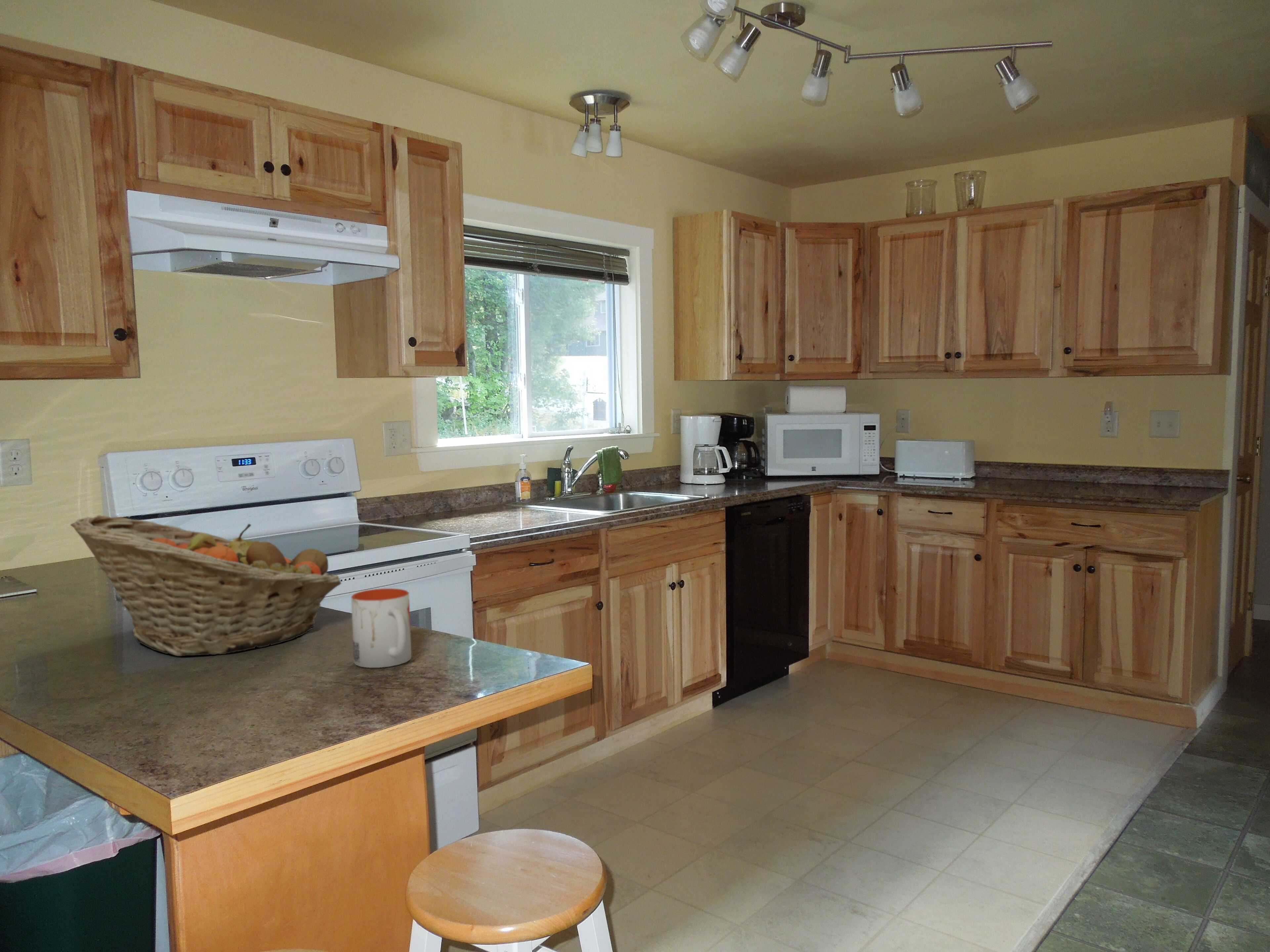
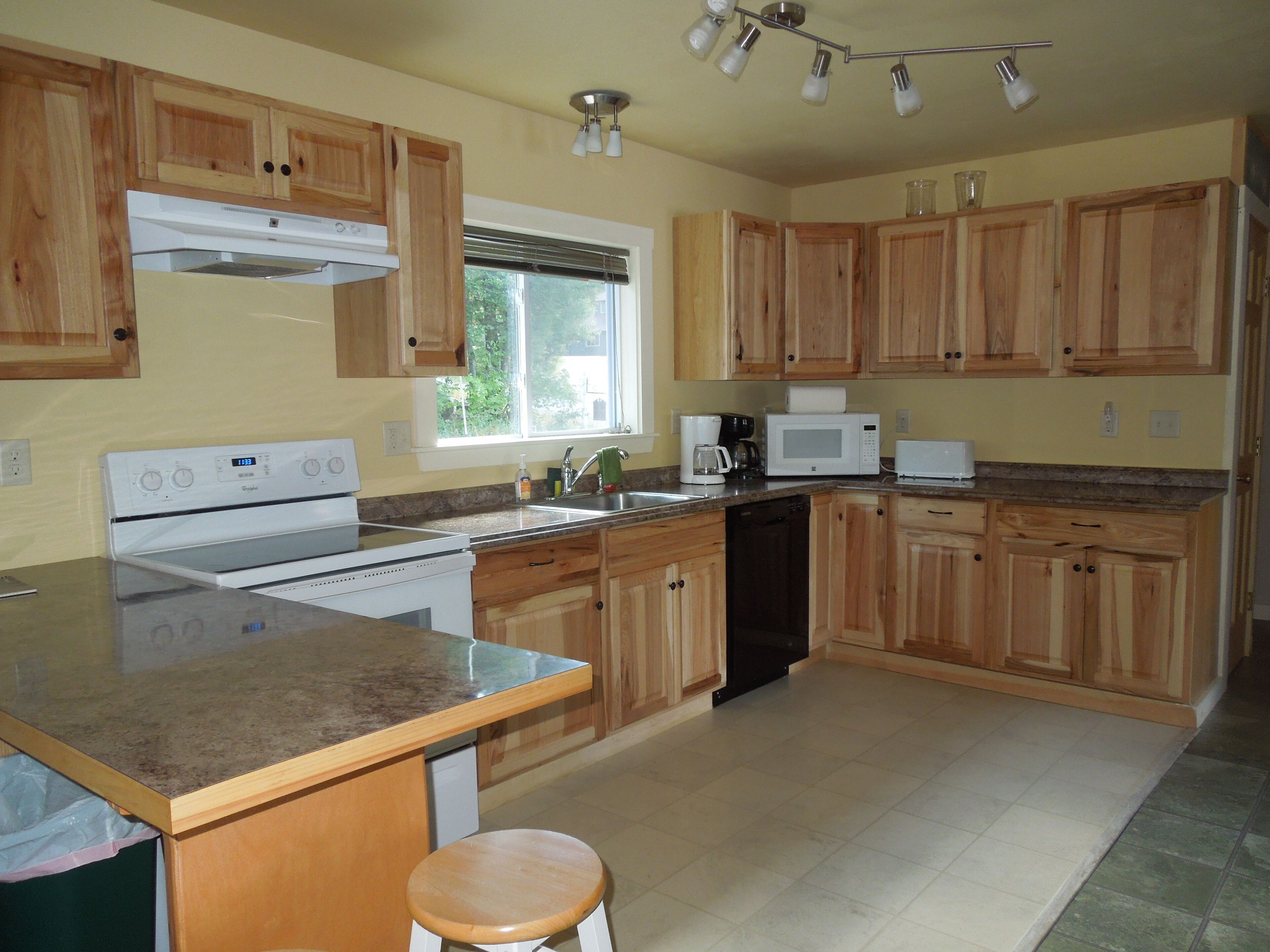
- fruit basket (212, 573)
- mug (386, 629)
